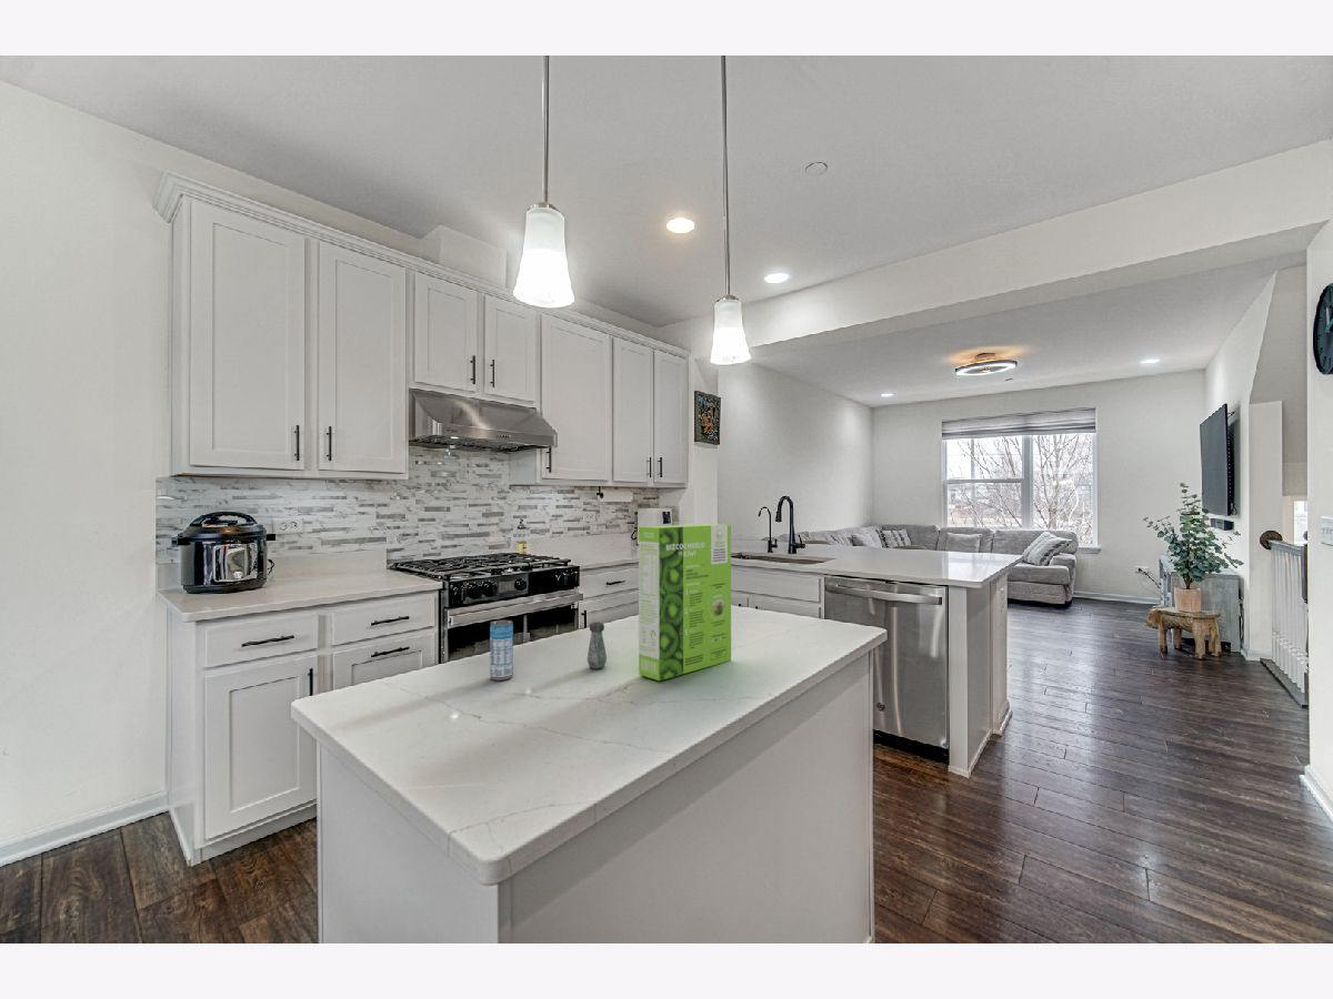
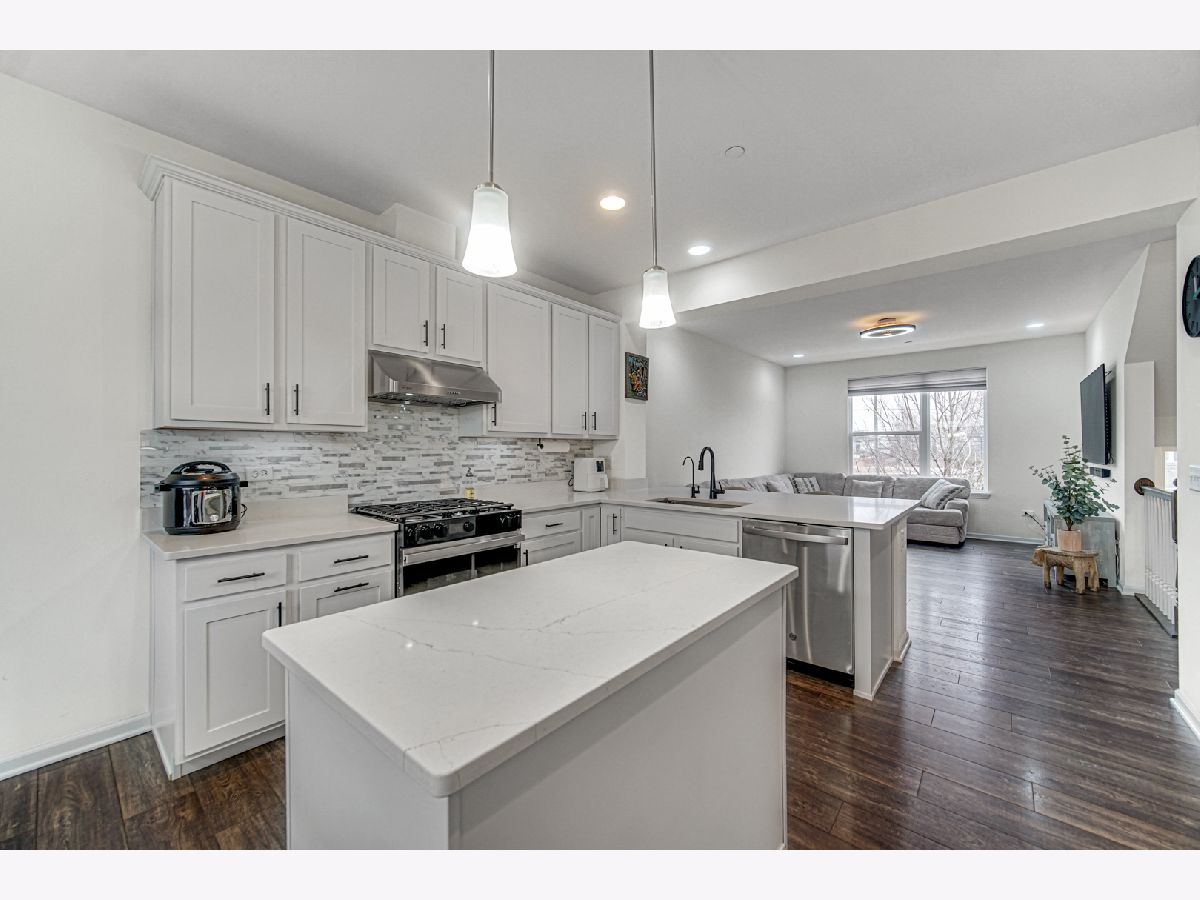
- salt shaker (597, 644)
- beverage can (501, 649)
- cake mix box (686, 596)
